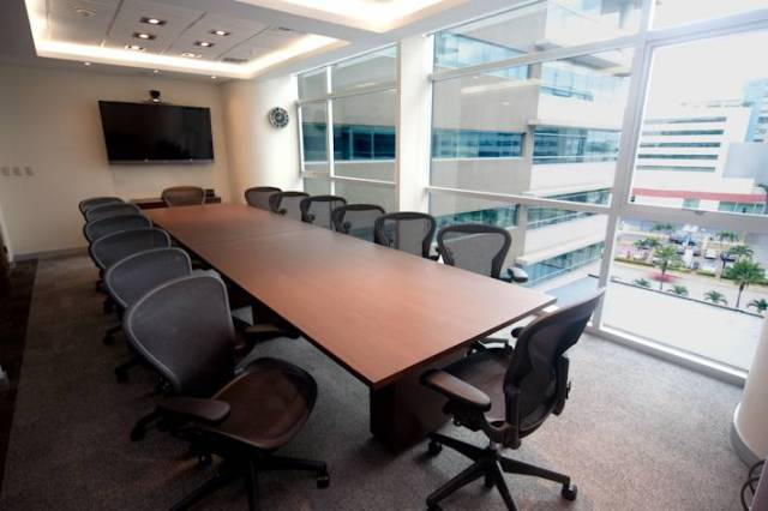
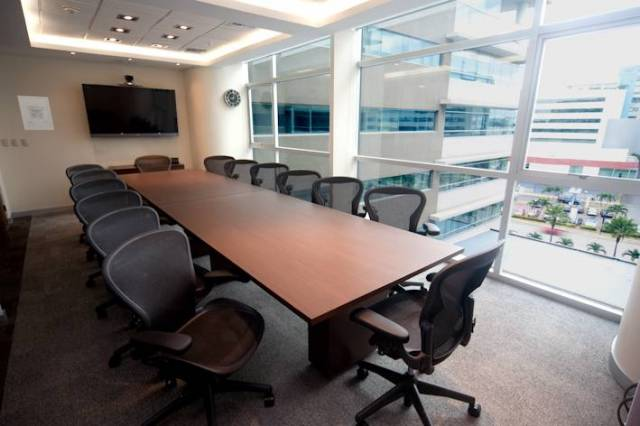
+ wall art (36, 113)
